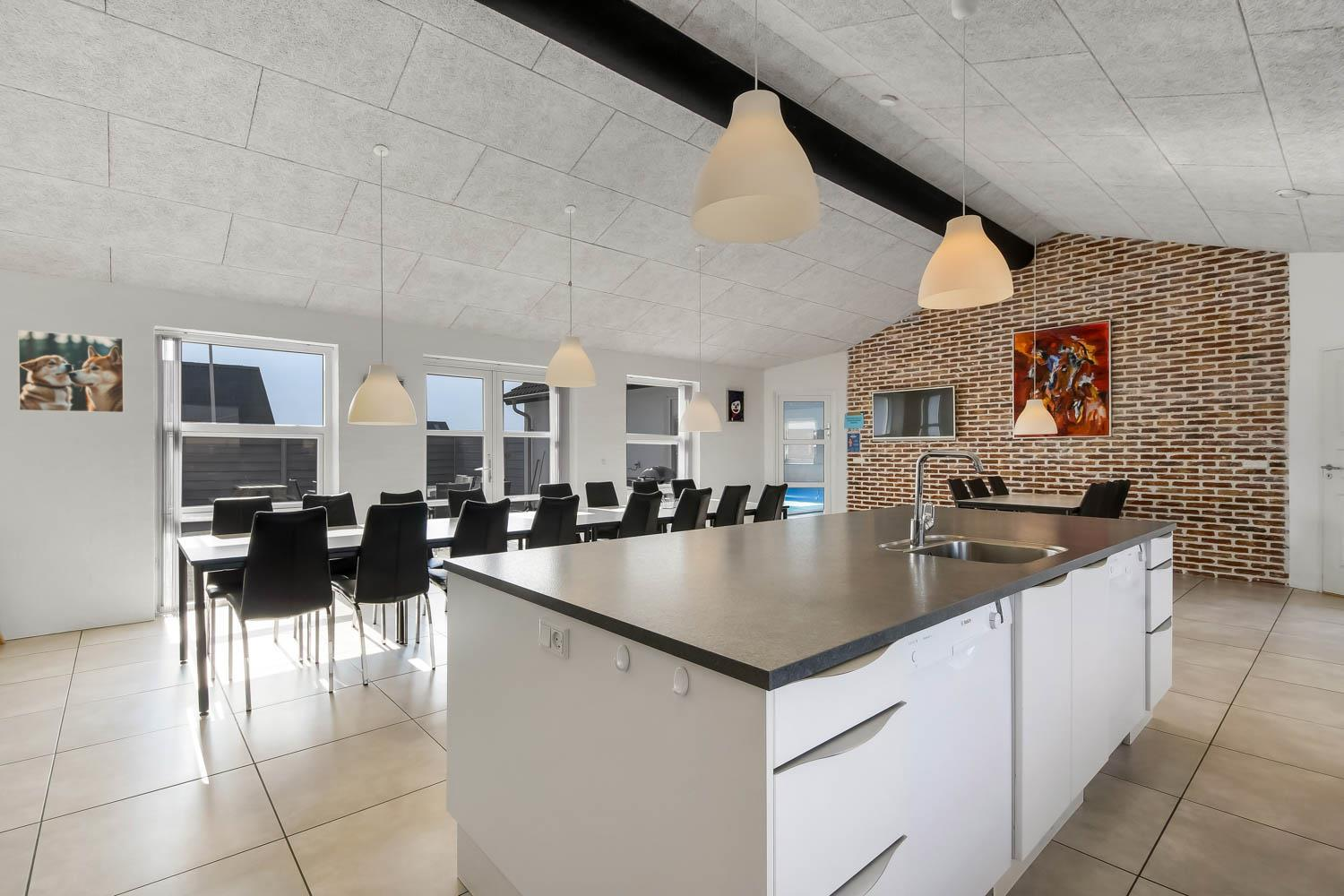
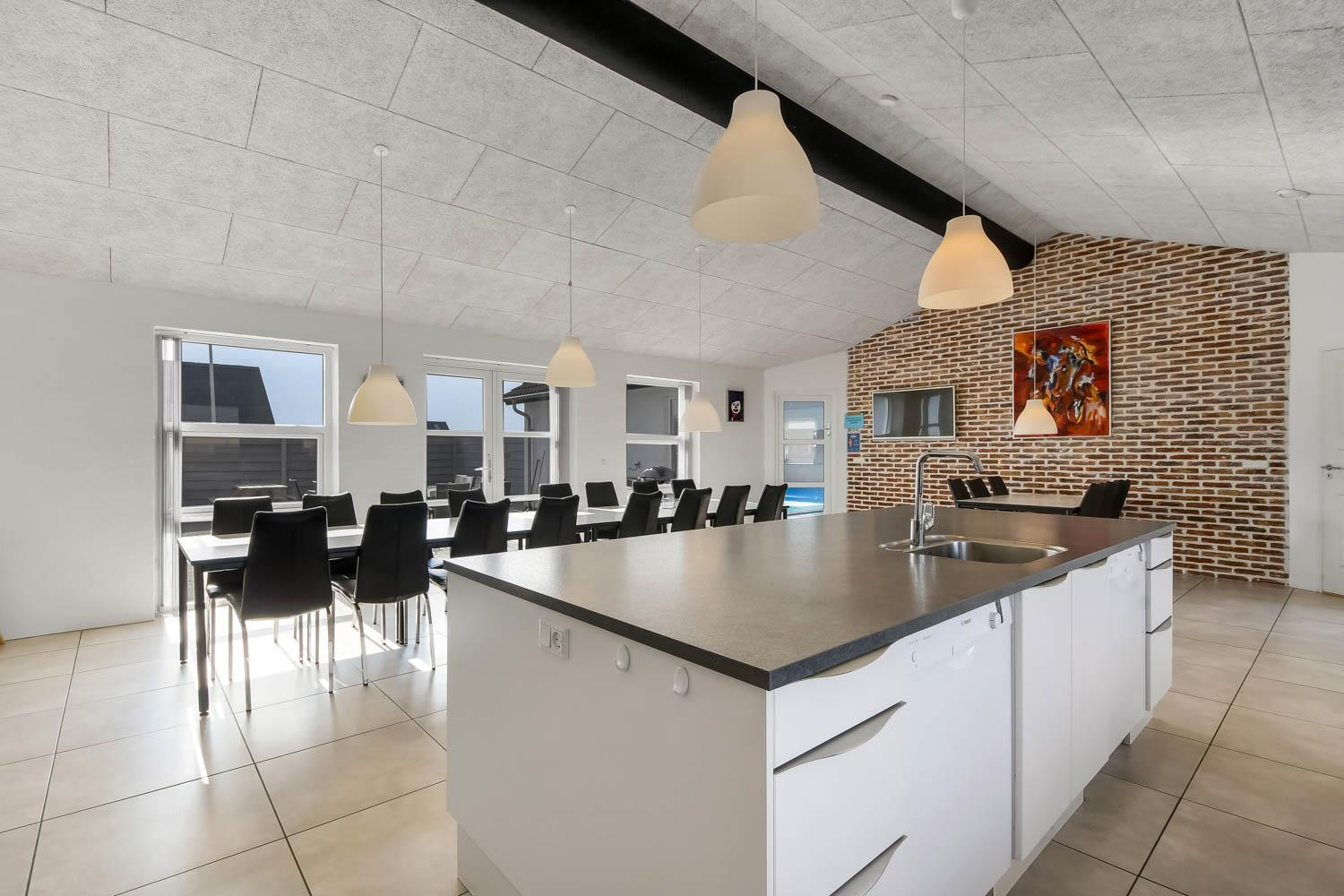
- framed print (73, 373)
